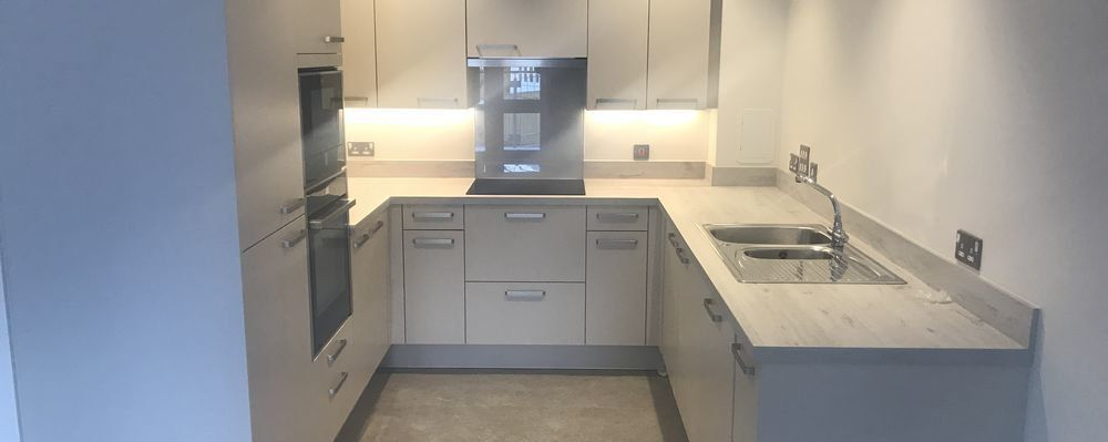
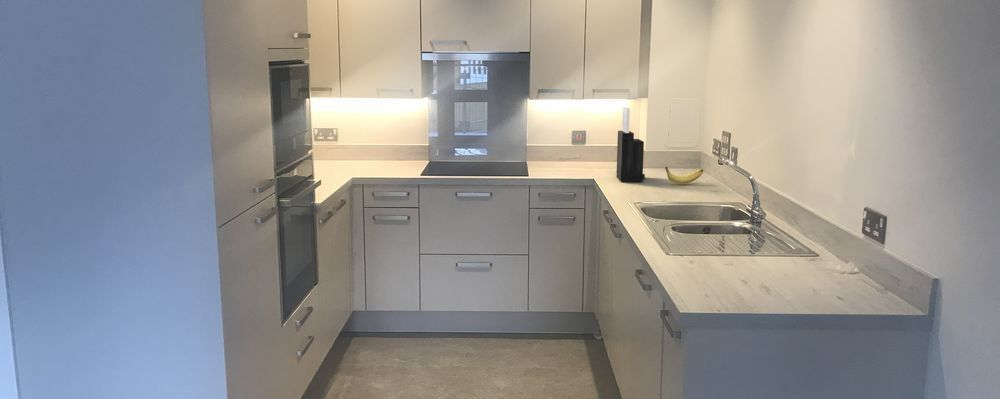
+ banana (683, 176)
+ knife block (632, 143)
